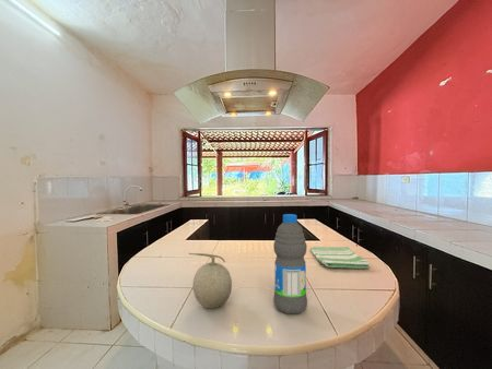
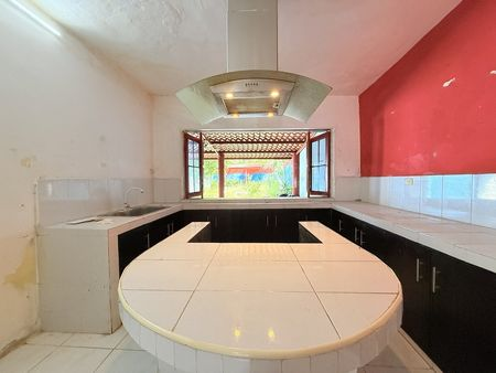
- water bottle (290, 261)
- fruit (213, 277)
- dish towel (337, 255)
